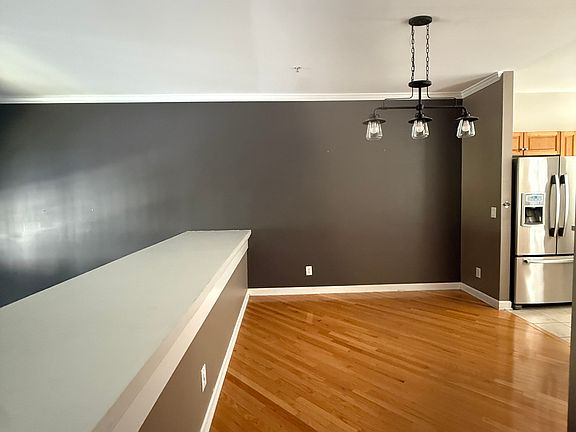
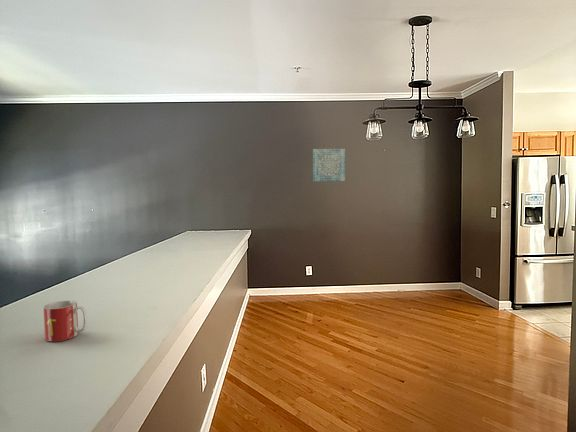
+ wall art (328, 165)
+ mug (66, 320)
